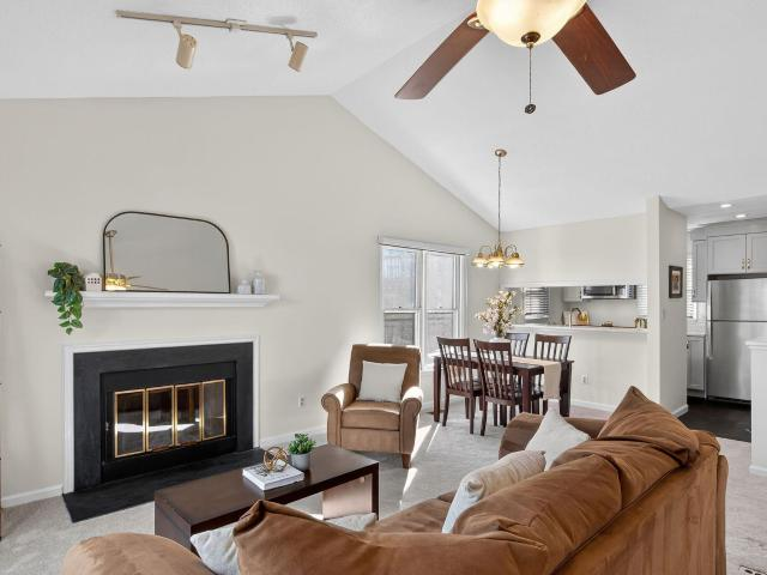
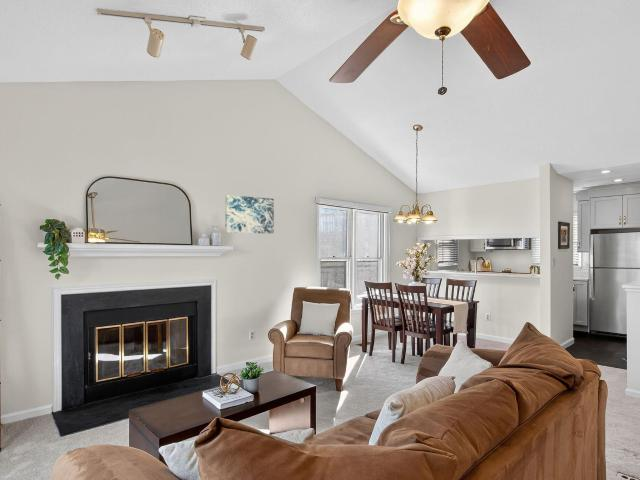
+ wall art (250, 215)
